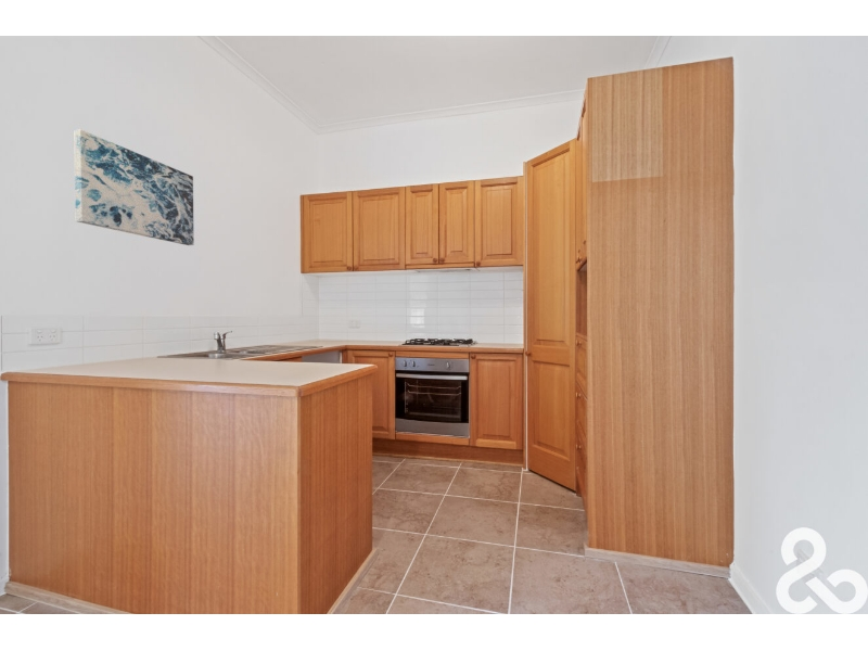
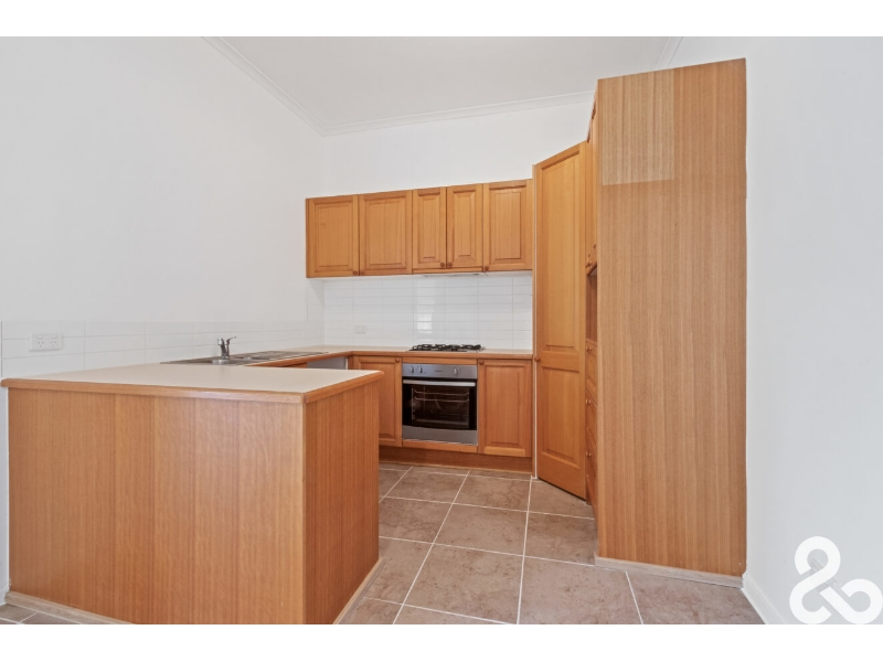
- wall art (141, 195)
